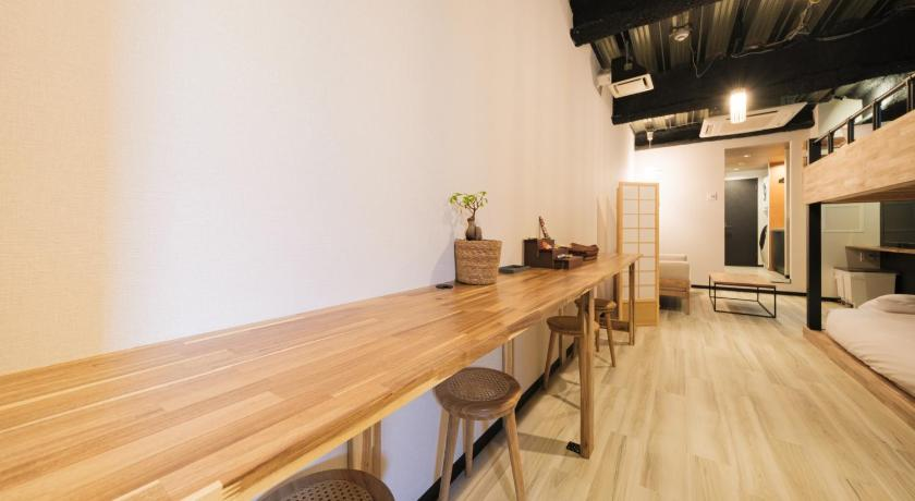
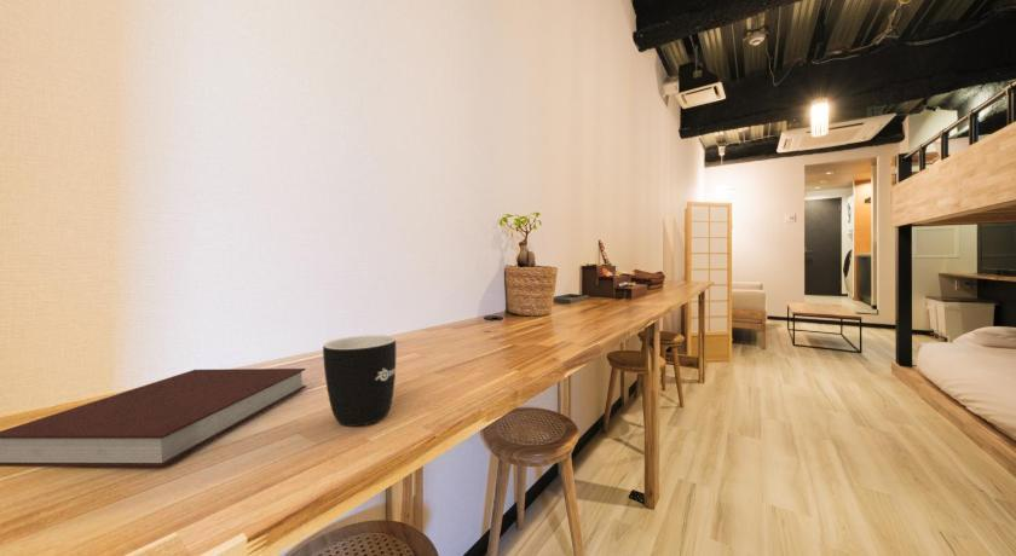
+ notebook (181, 405)
+ mug (366, 376)
